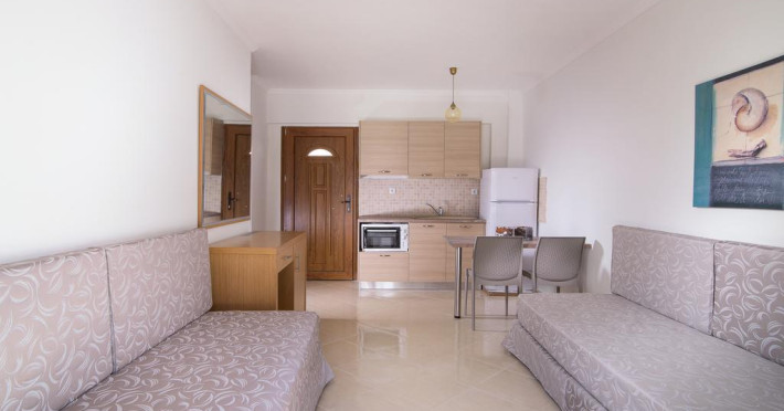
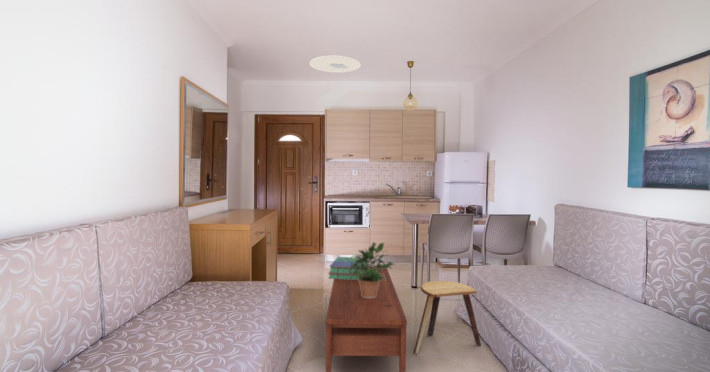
+ ceiling light (335, 62)
+ potted plant (365, 268)
+ coffee table (362, 315)
+ stool (436, 315)
+ stack of books (350, 268)
